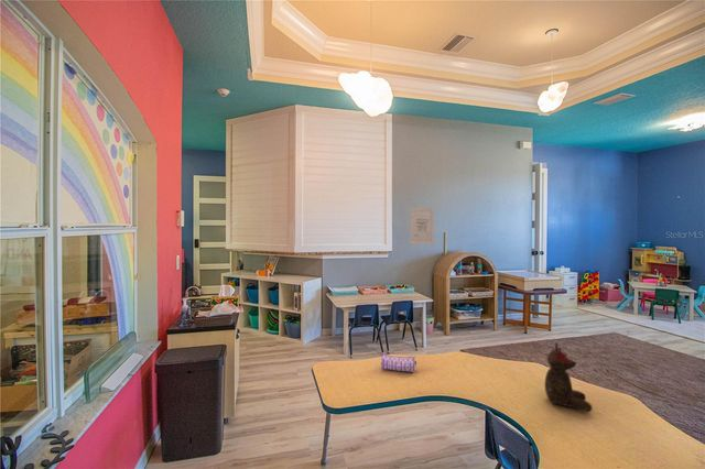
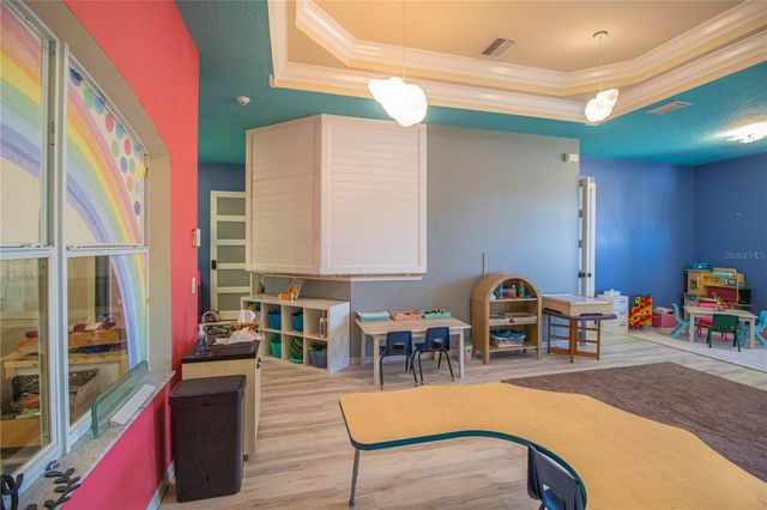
- pencil case (398, 362)
- teddy bear (566, 374)
- wall art (422, 226)
